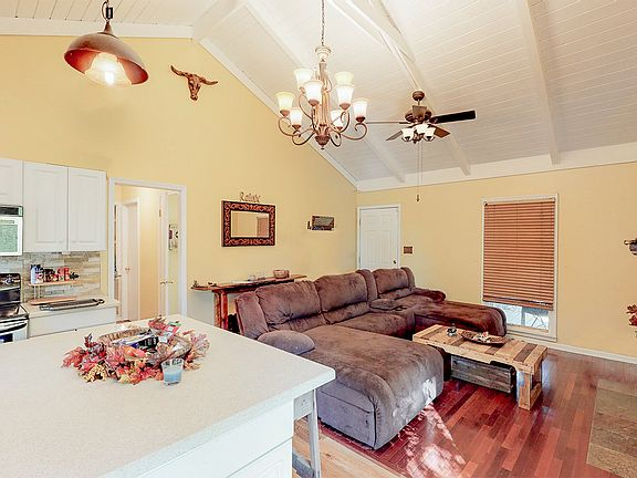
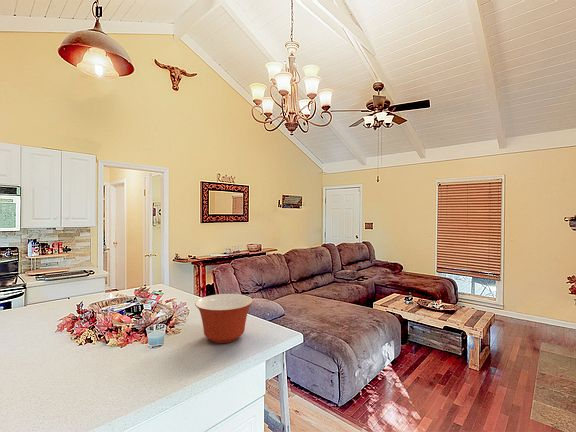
+ mixing bowl (224, 319)
